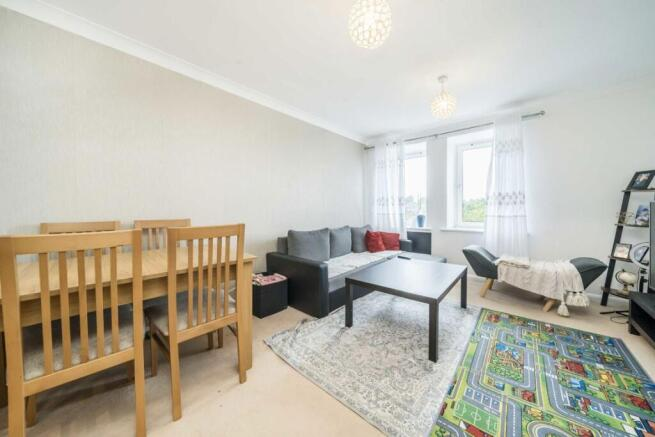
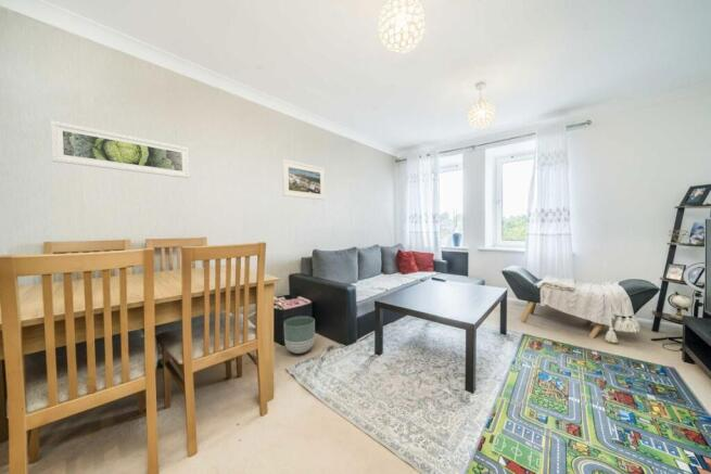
+ planter (300, 335)
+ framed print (305, 180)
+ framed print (129, 153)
